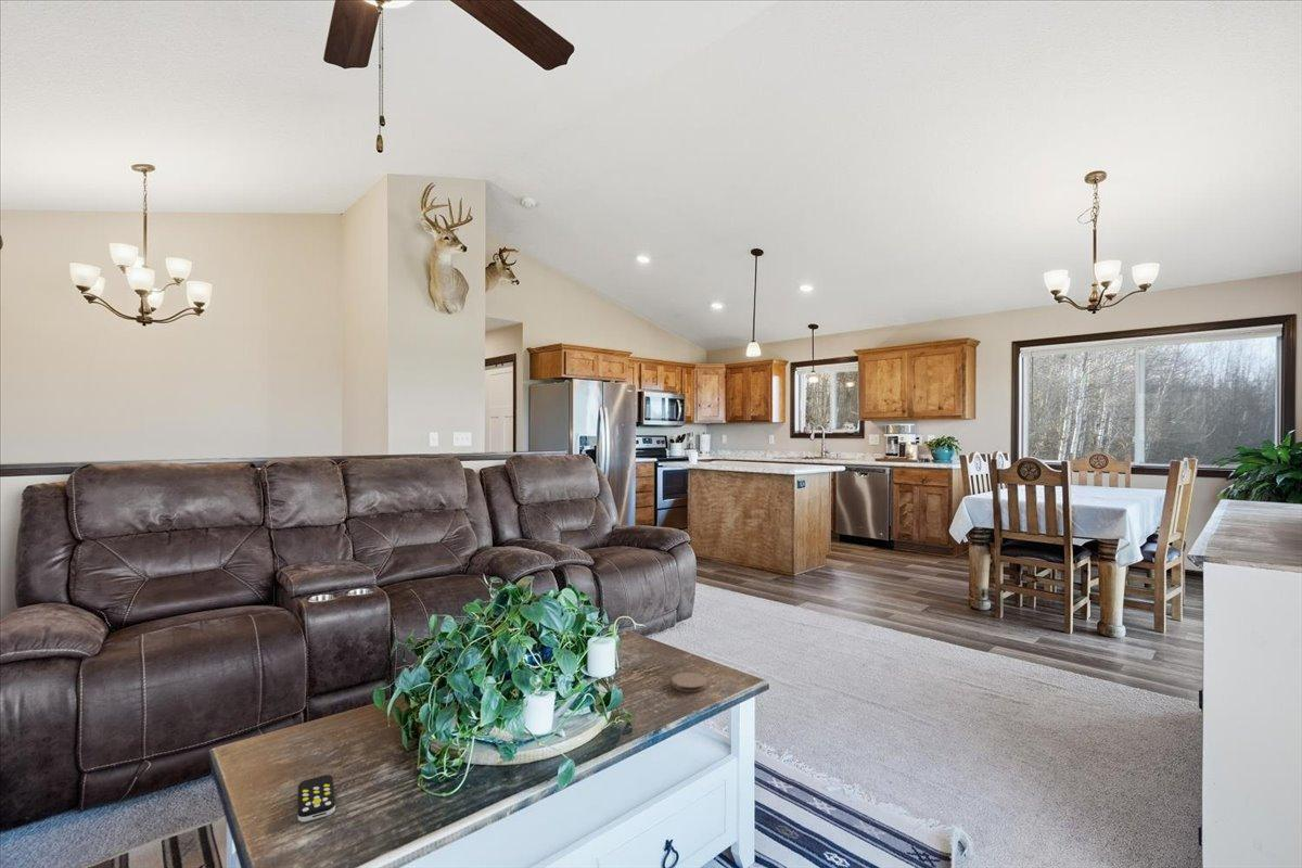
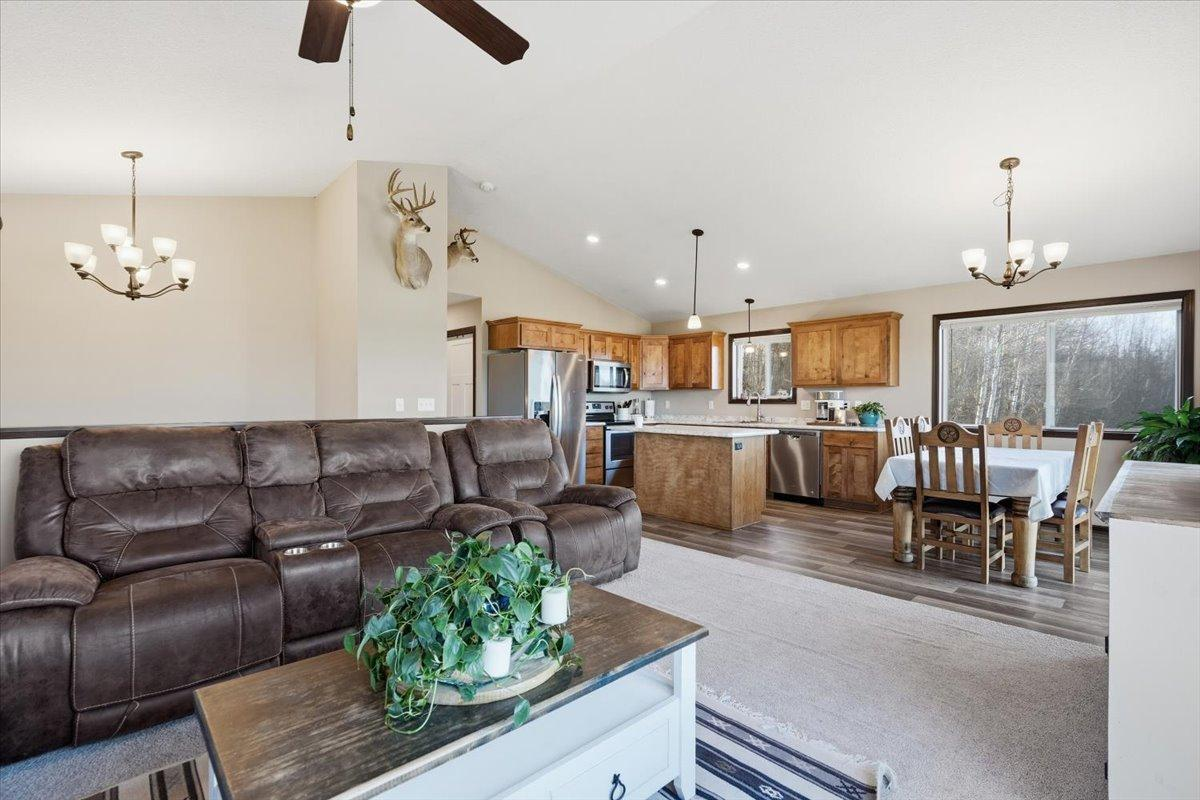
- coaster (689, 681)
- remote control (316, 796)
